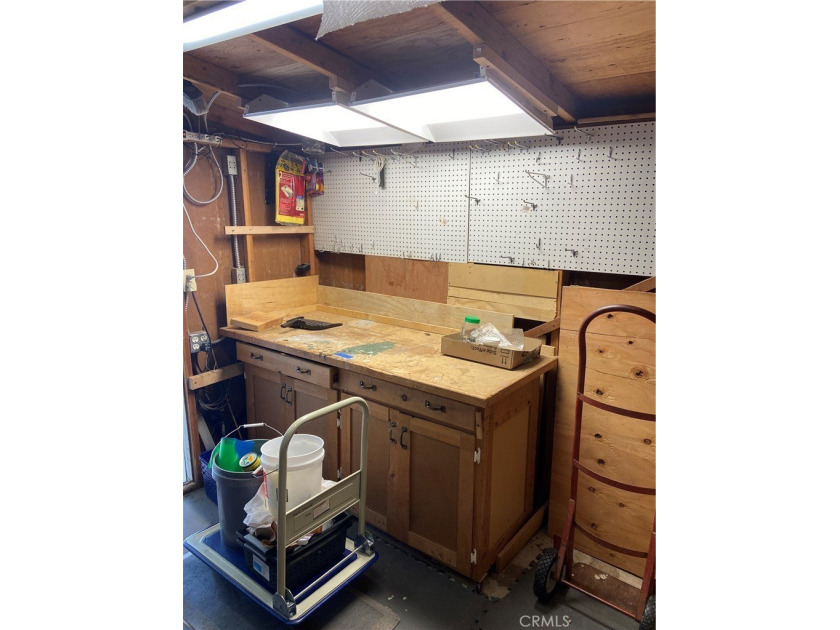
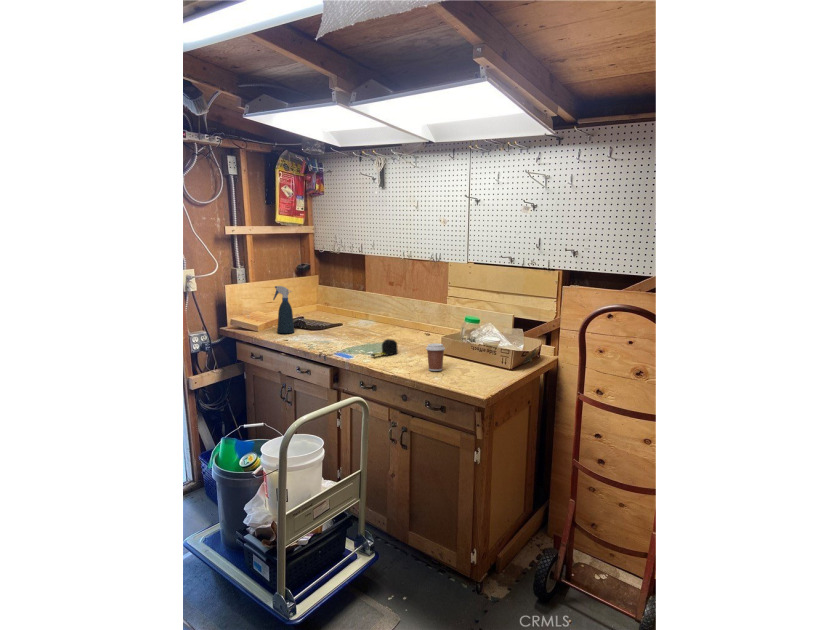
+ tape measure (384, 347)
+ spray bottle (284, 309)
+ coffee cup (435, 357)
